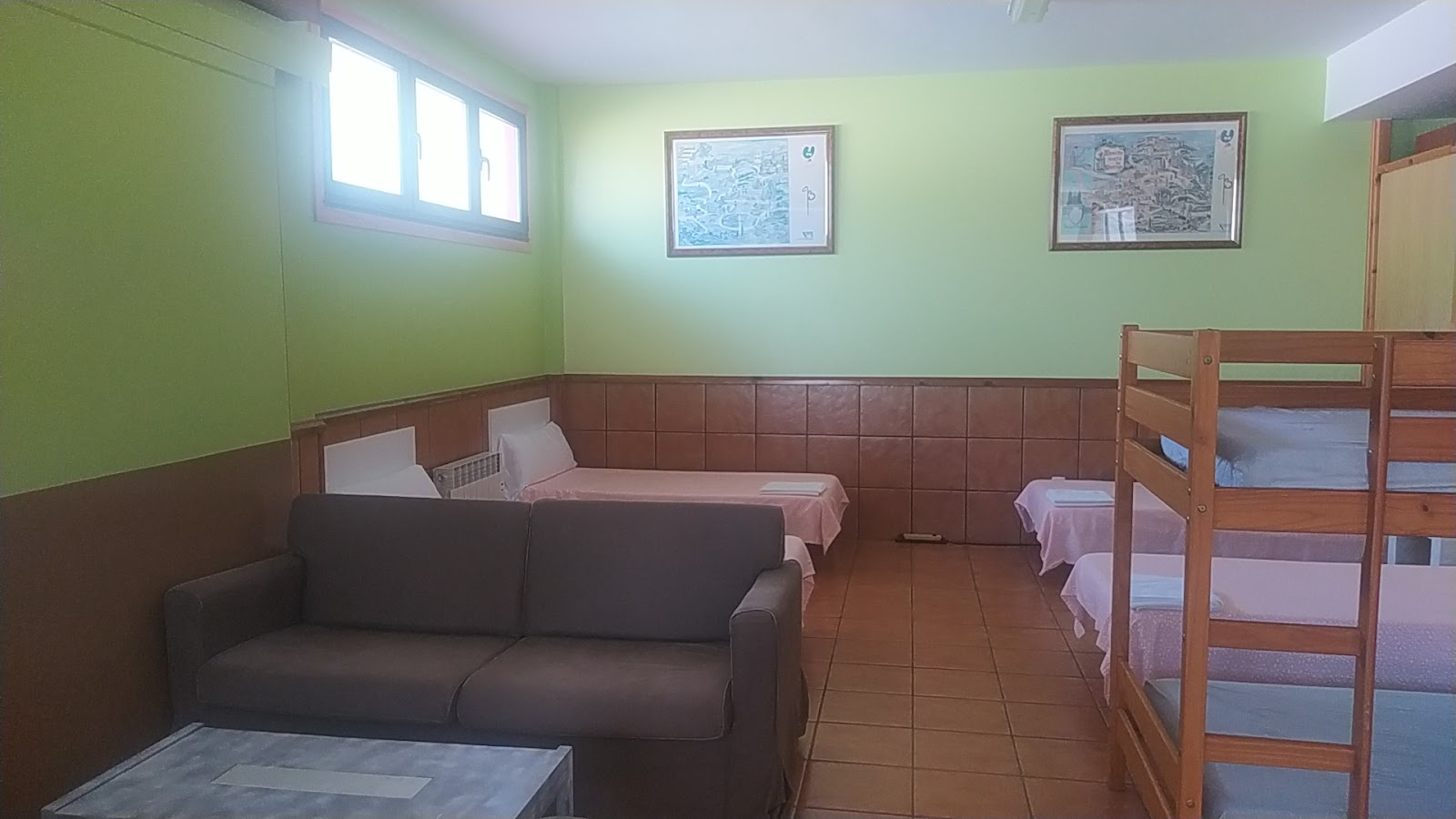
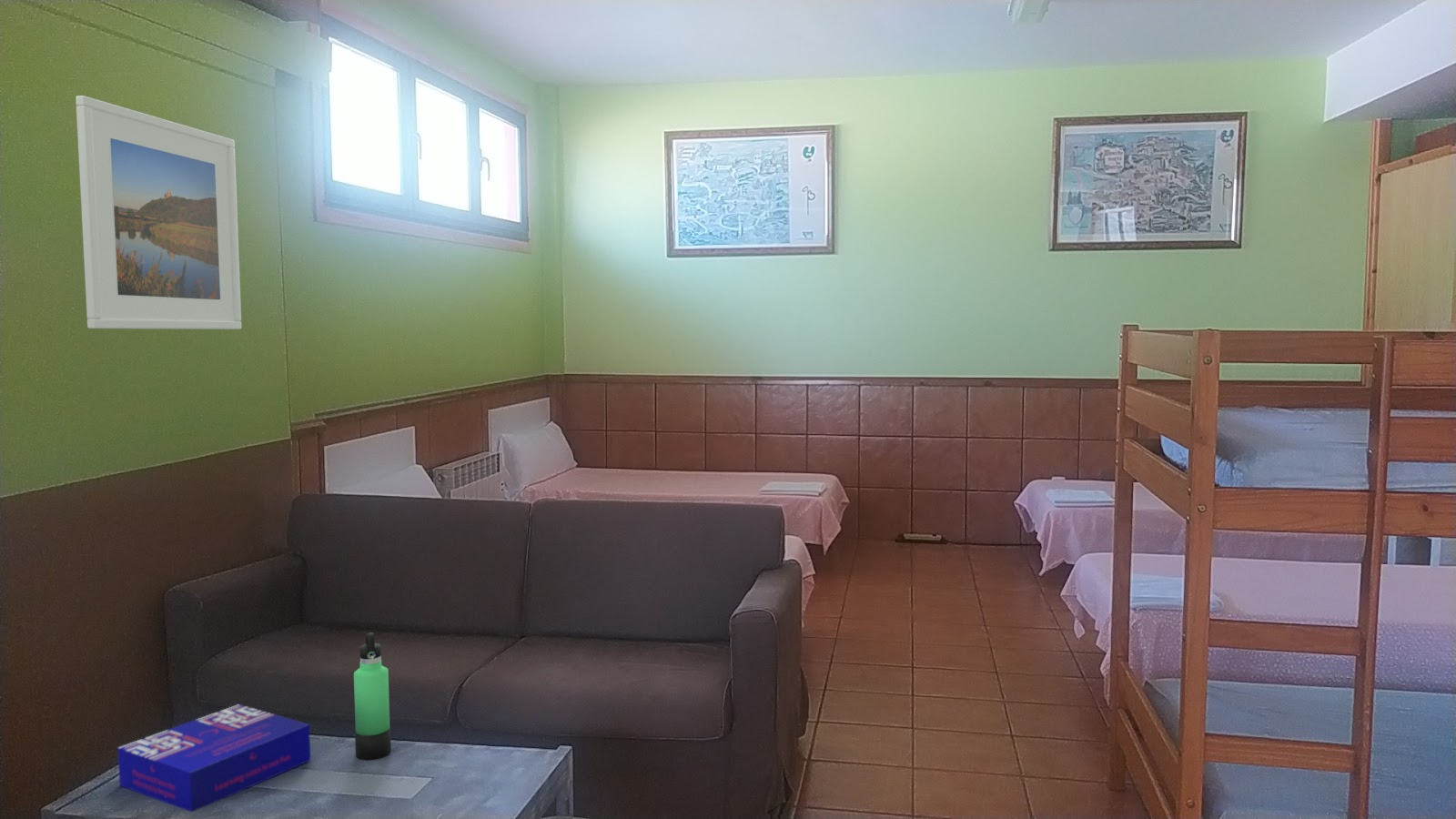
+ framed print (167, 225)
+ thermos bottle (371, 693)
+ board game (217, 753)
